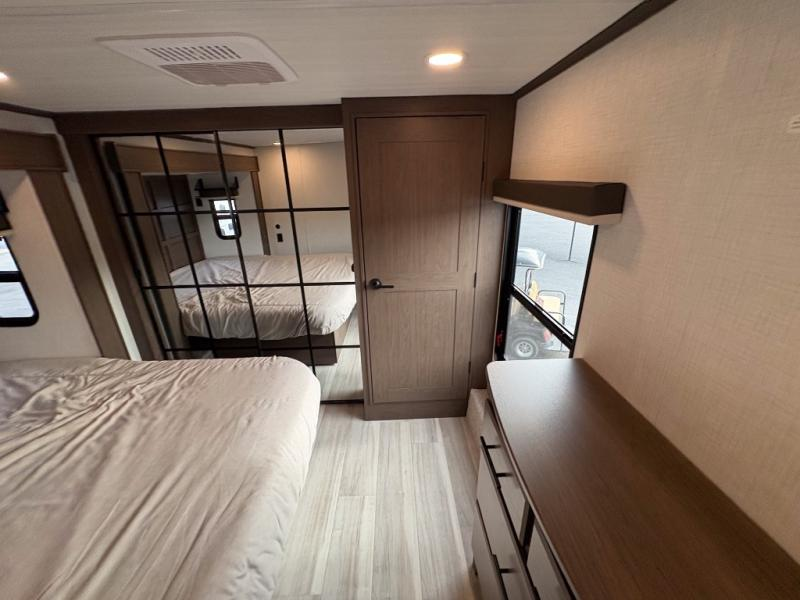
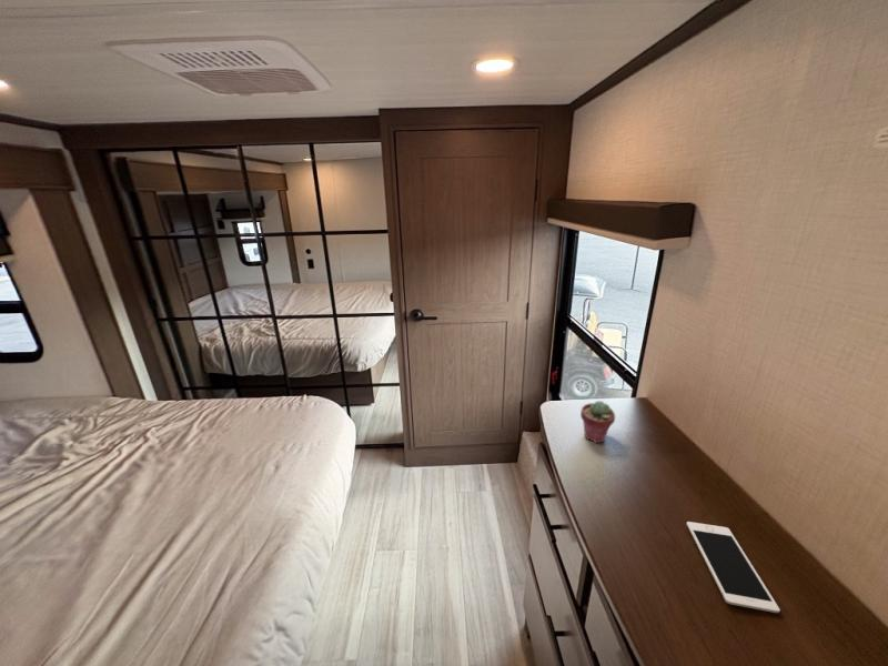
+ cell phone (727, 562)
+ potted succulent (596, 418)
